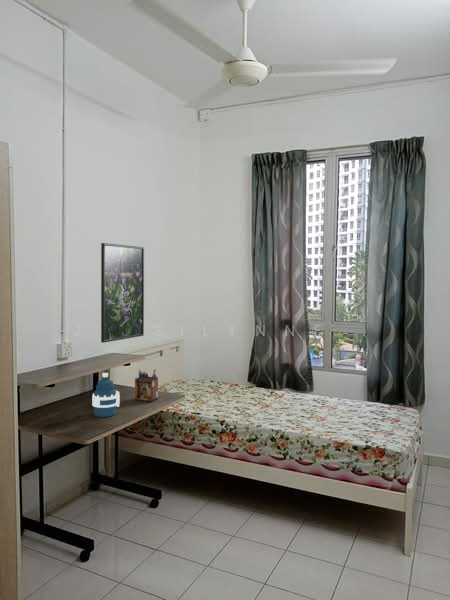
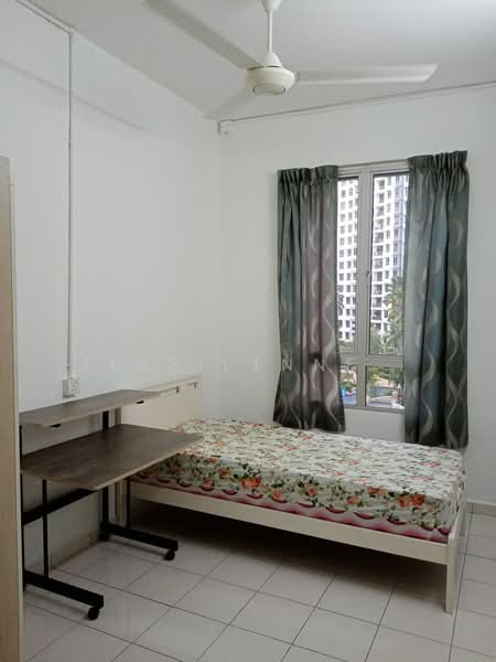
- desk organizer (146, 384)
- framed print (123, 292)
- water bottle (105, 393)
